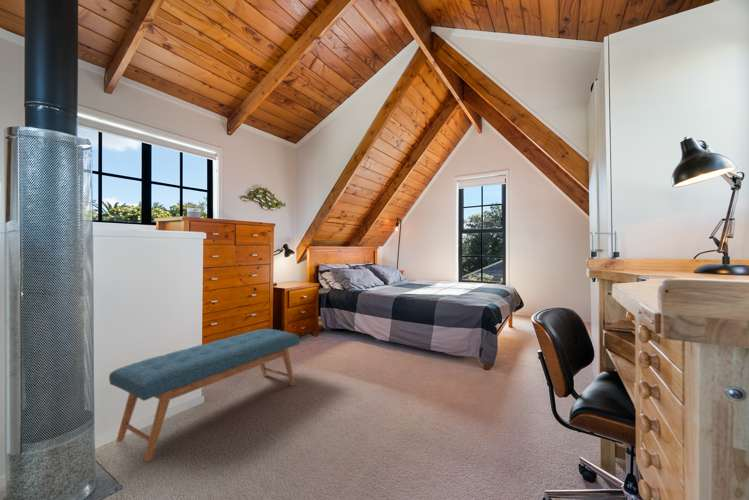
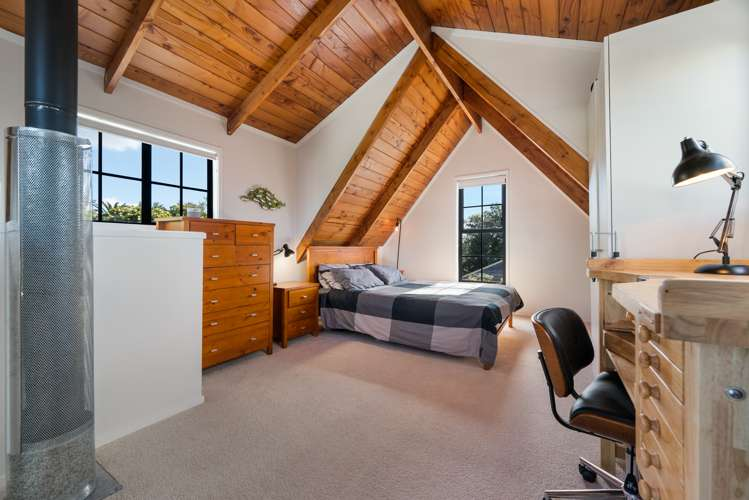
- bench (221, 376)
